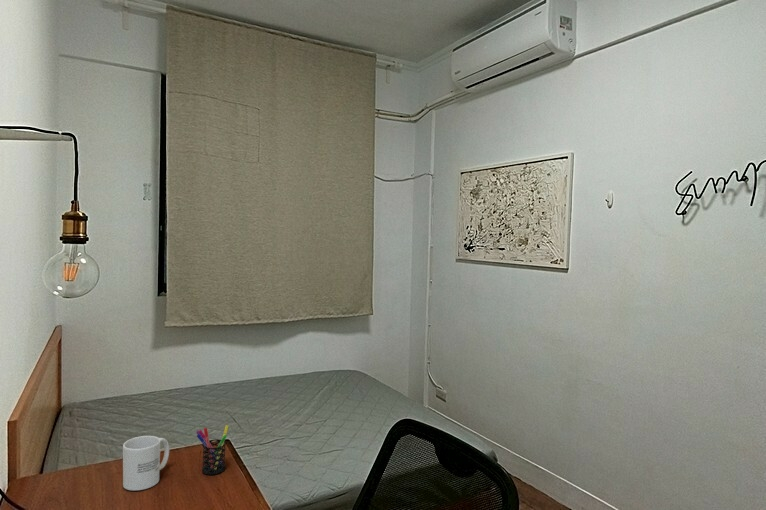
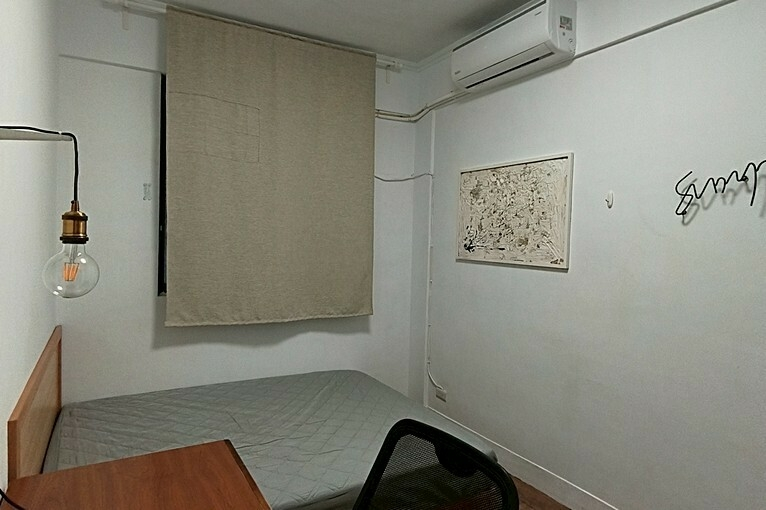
- pen holder (214, 448)
- mug (144, 459)
